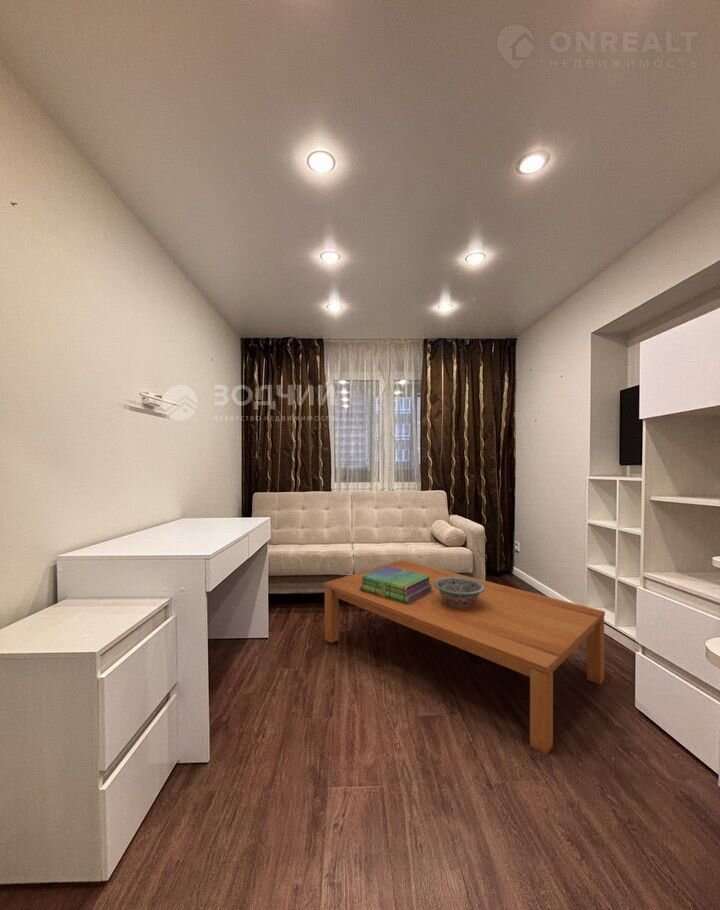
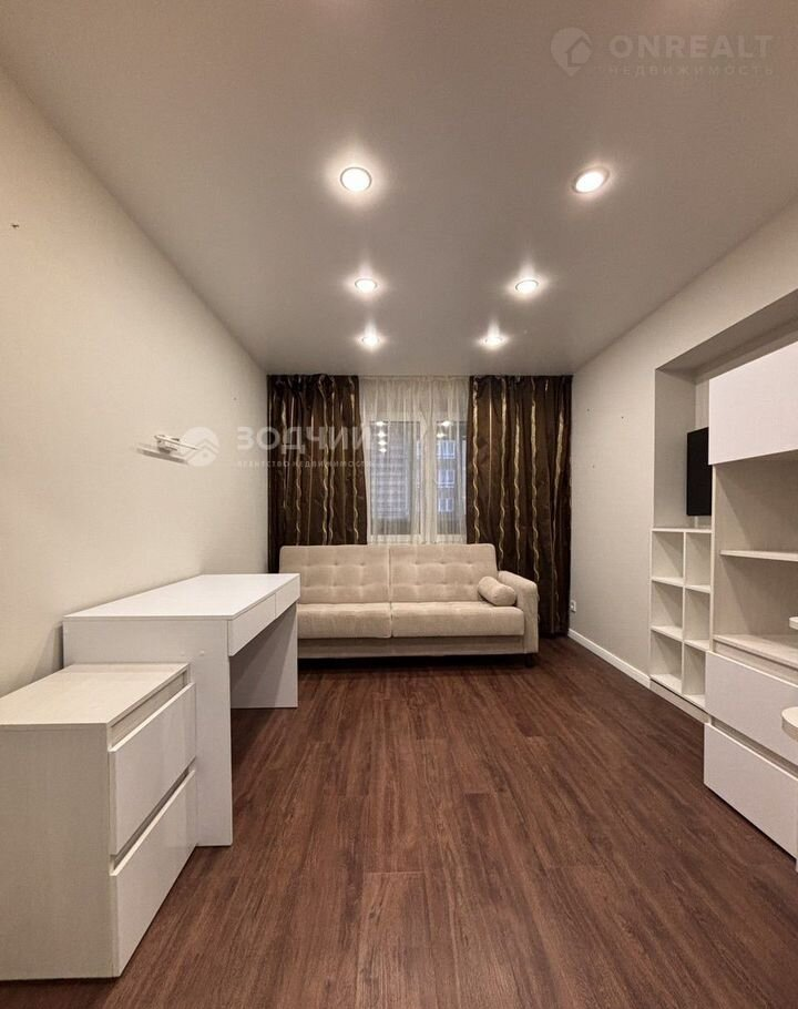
- decorative bowl (459, 593)
- coffee table (450, 627)
- stack of books (396, 583)
